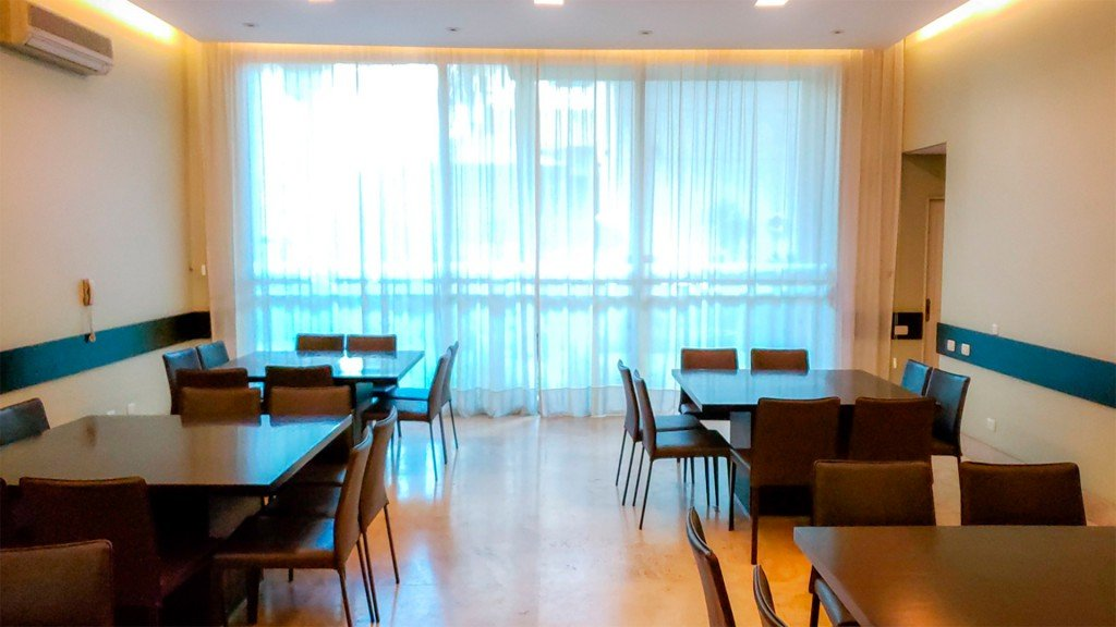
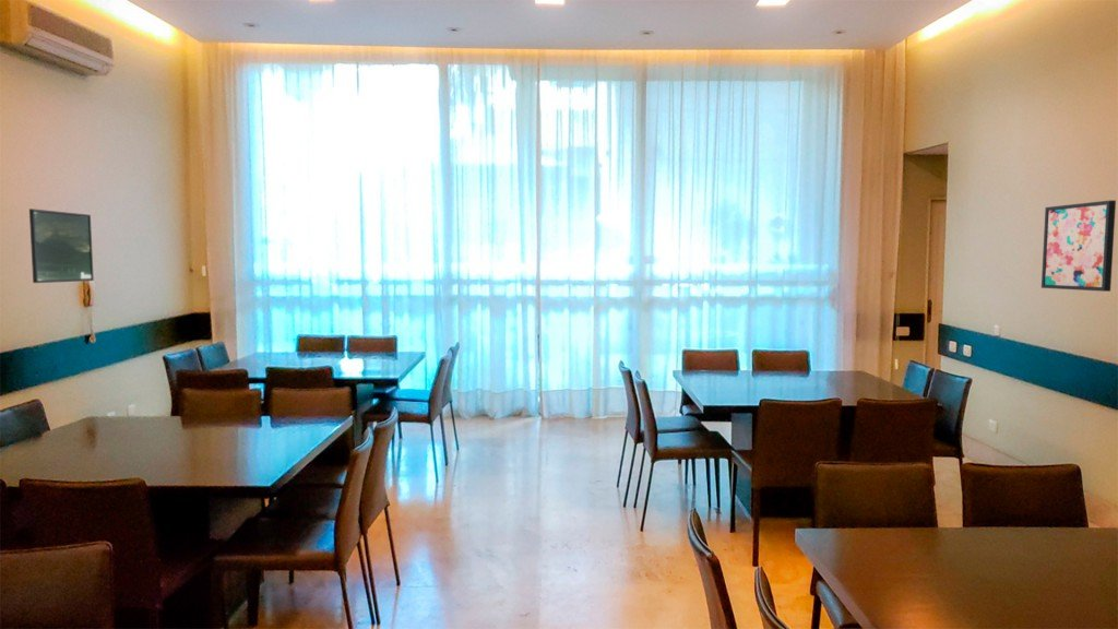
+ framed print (63, 247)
+ wall art (1075, 247)
